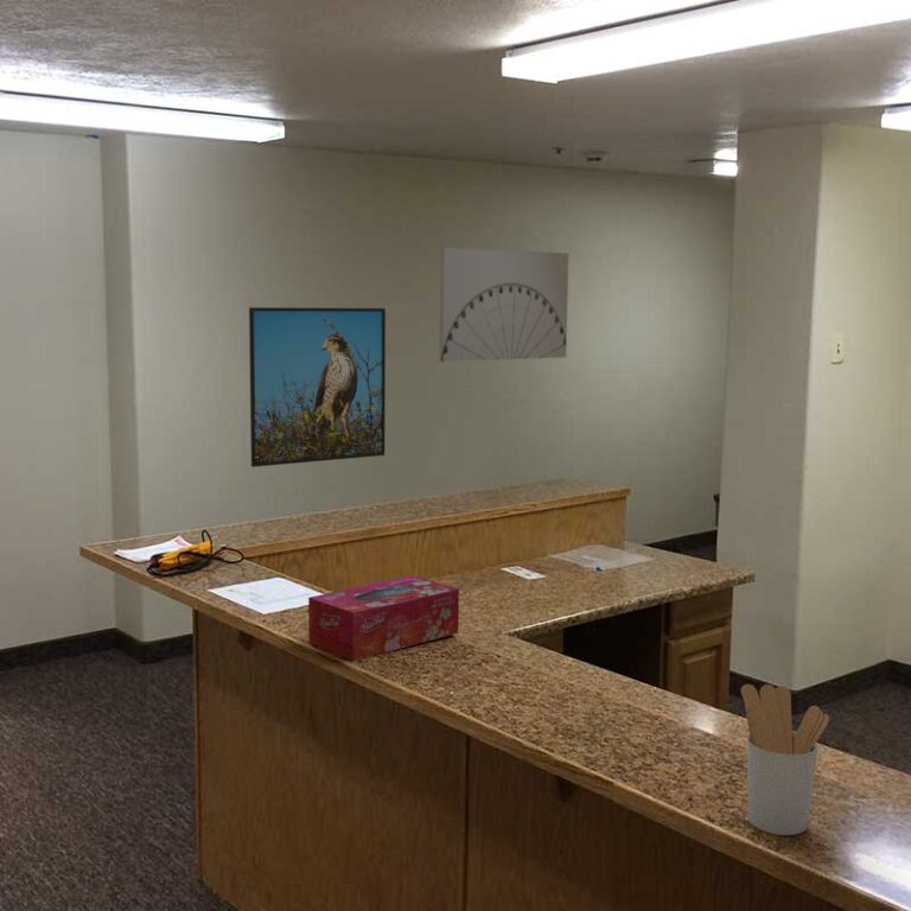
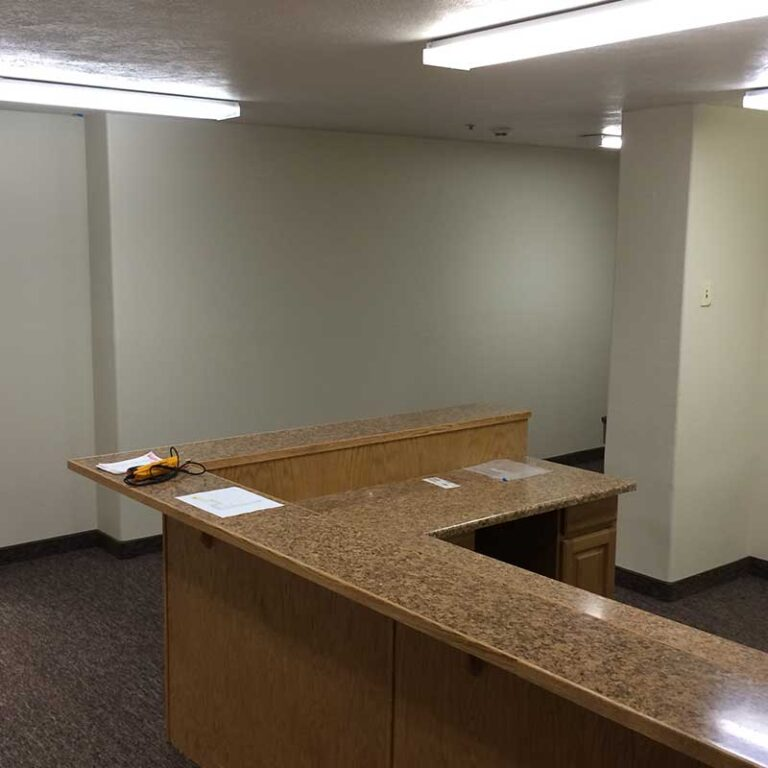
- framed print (319, 384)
- wall art (505, 305)
- tissue box (384, 614)
- utensil holder (775, 754)
